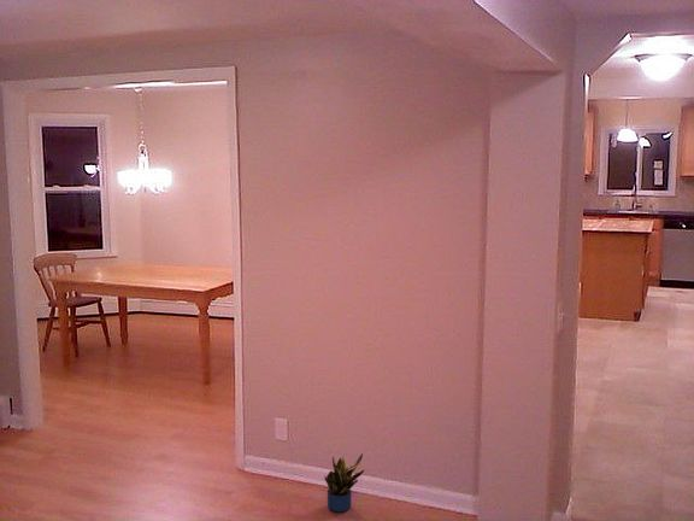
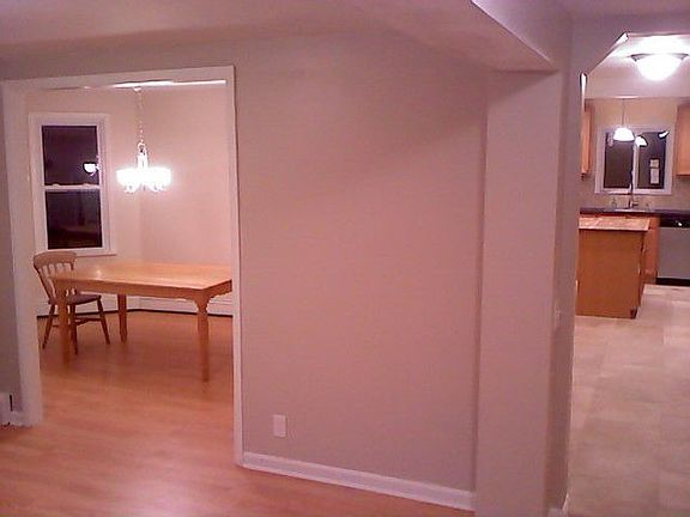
- potted plant (346, 476)
